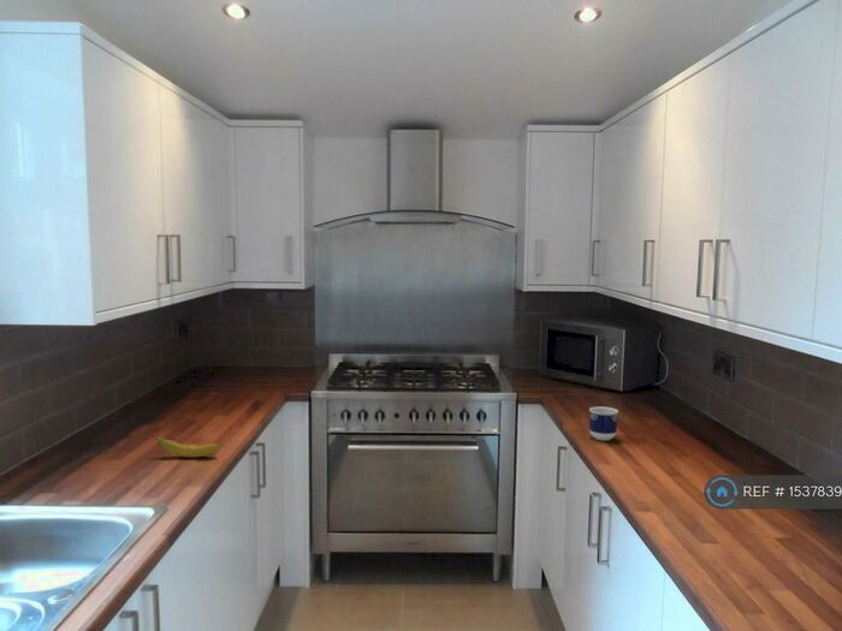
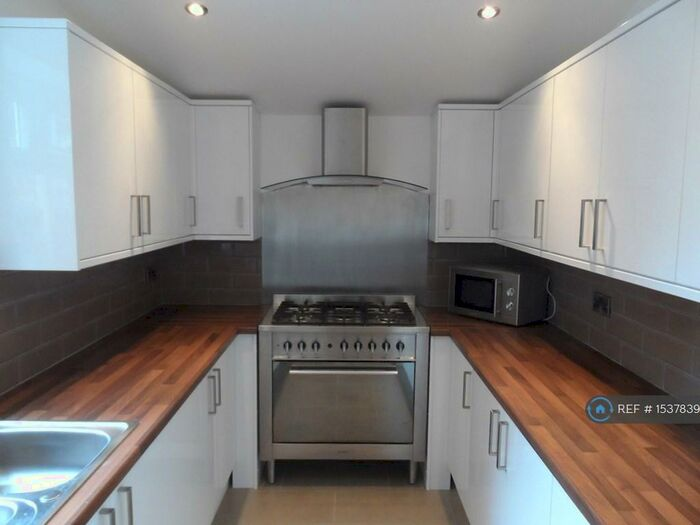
- cup (603, 424)
- banana (186, 446)
